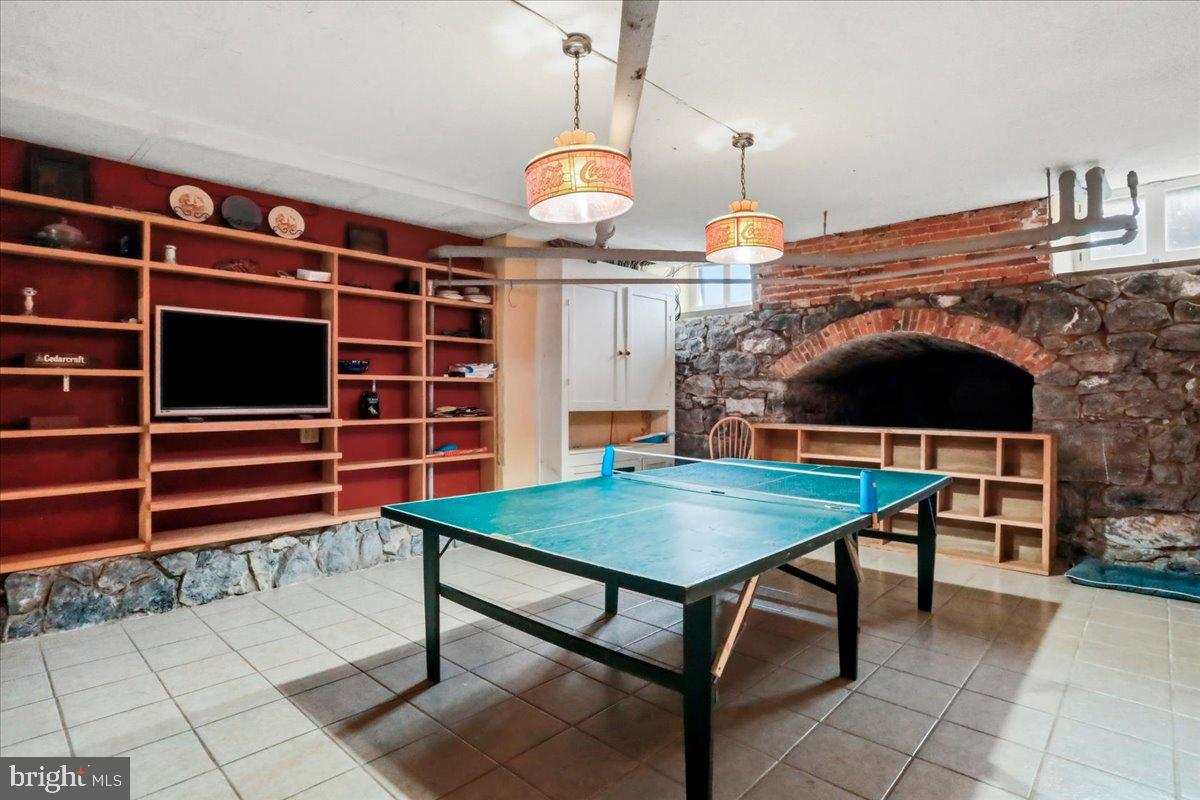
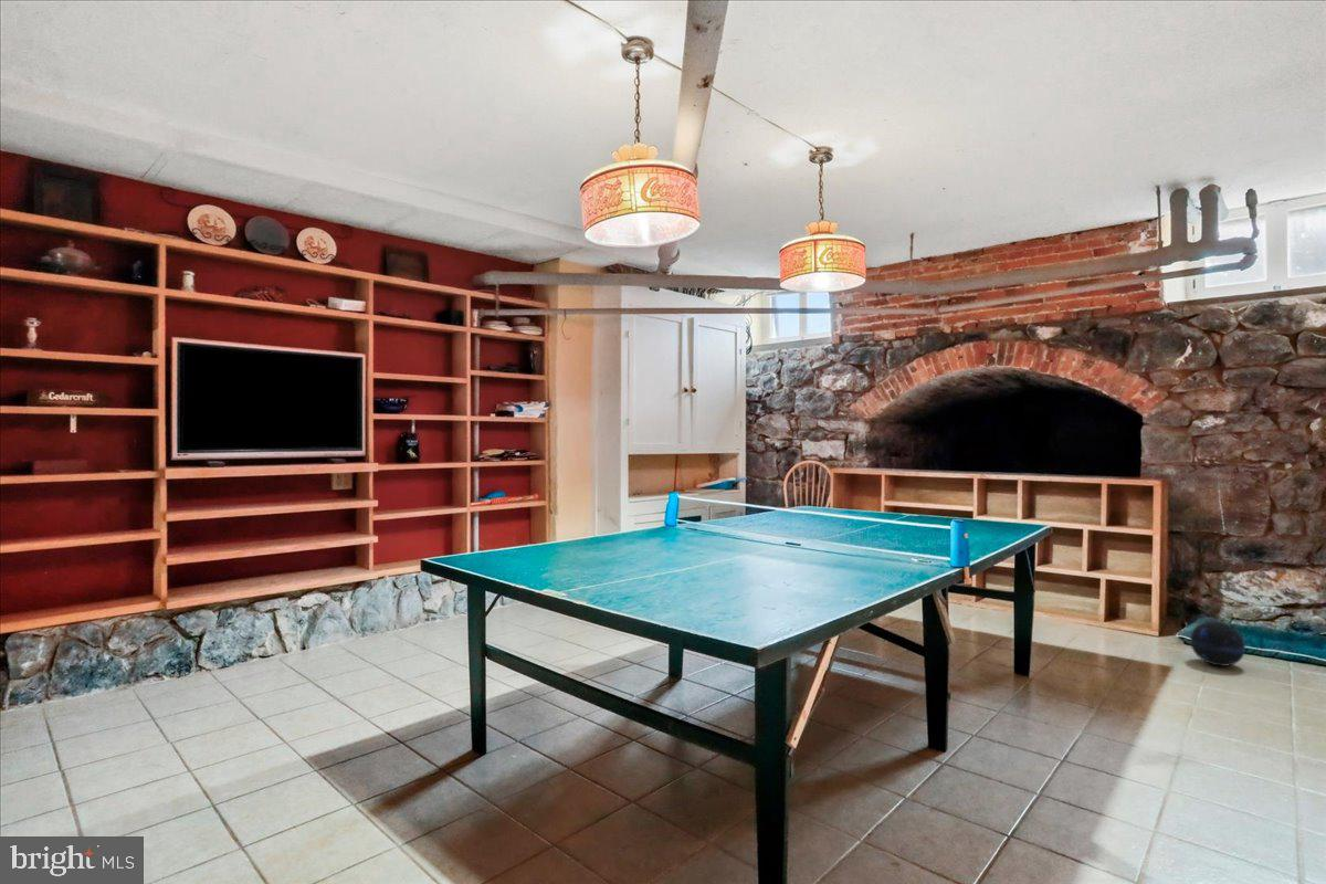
+ ball (1217, 643)
